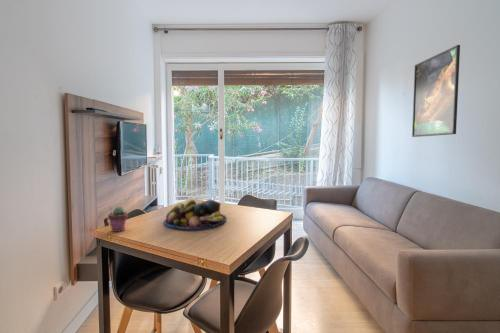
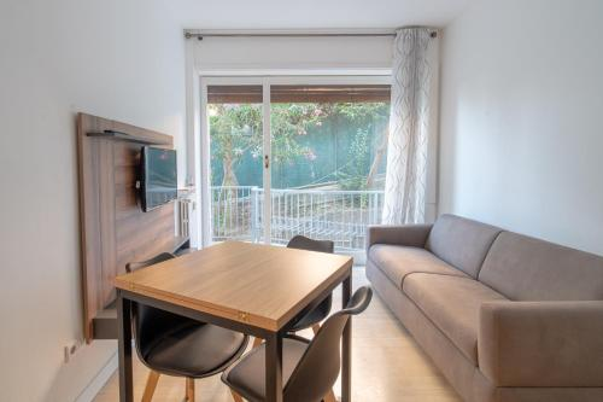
- fruit bowl (195, 209)
- potted succulent (118, 218)
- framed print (433, 96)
